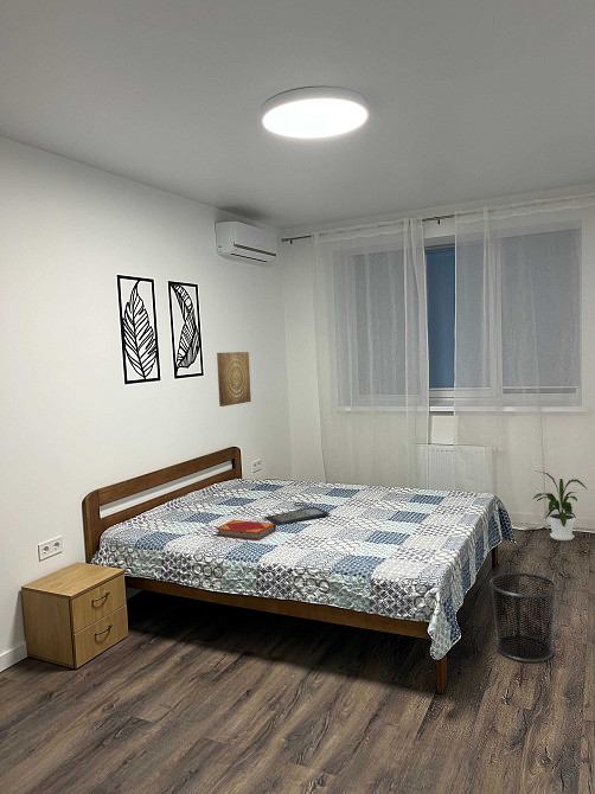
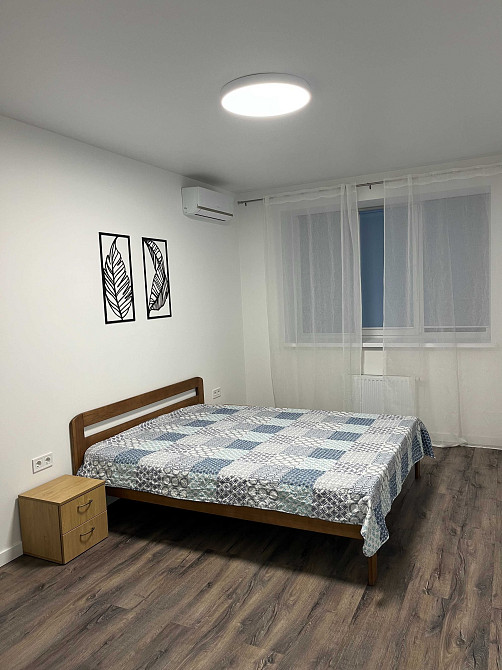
- house plant (558, 505)
- waste bin (523, 616)
- wall art (233, 378)
- clutch bag (299, 514)
- hardback book (245, 529)
